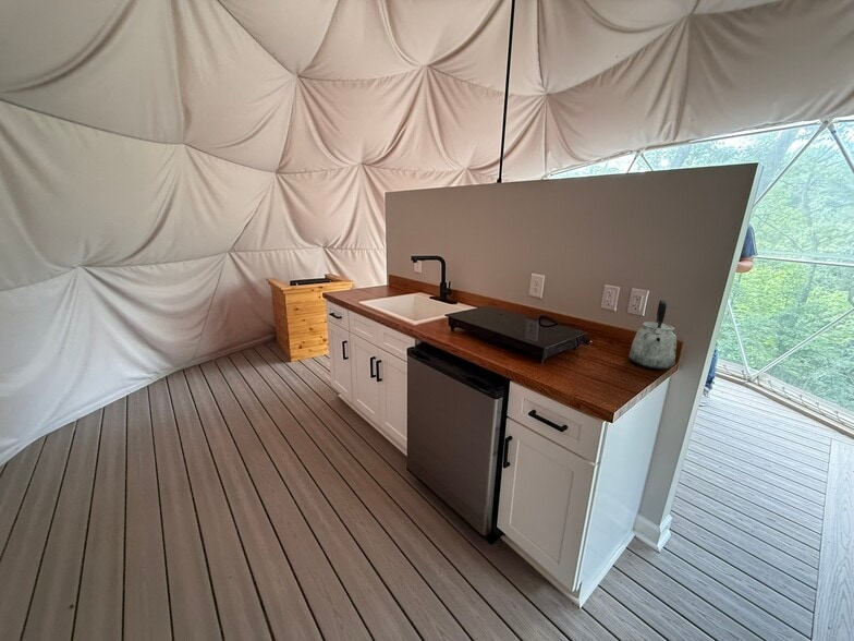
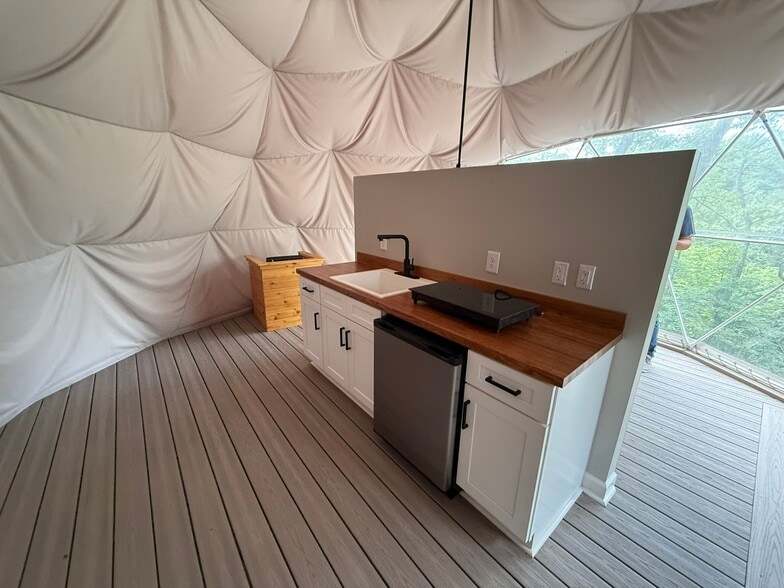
- kettle (656, 335)
